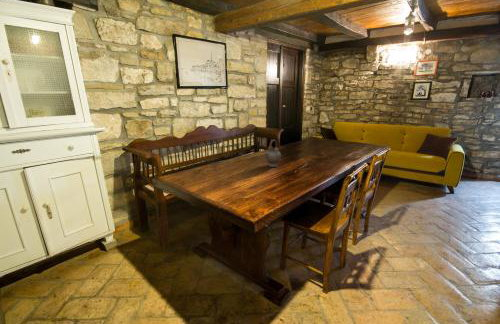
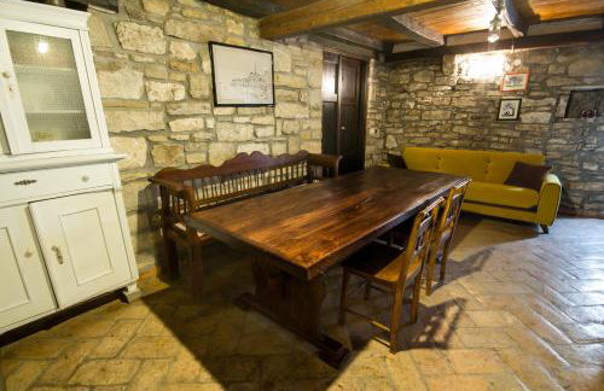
- teapot (271, 153)
